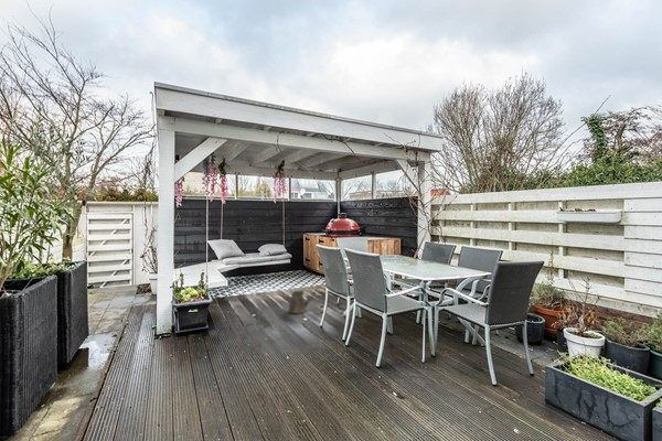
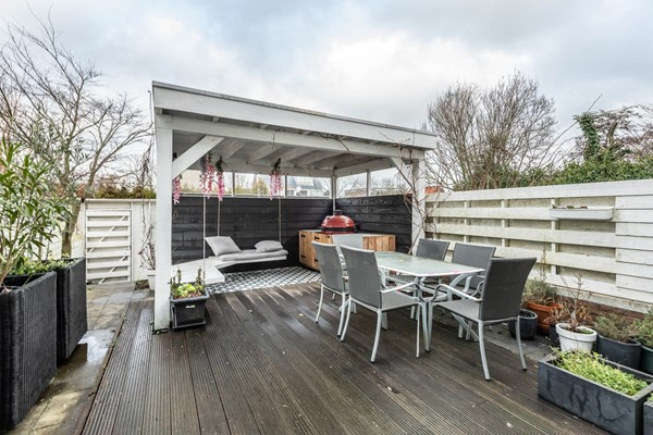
- watering can (302, 299)
